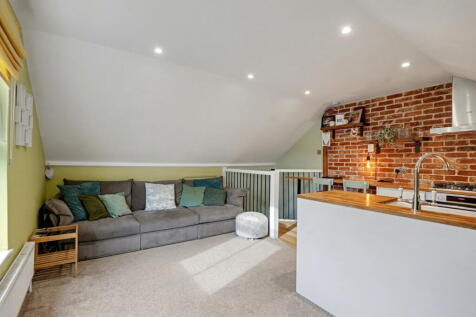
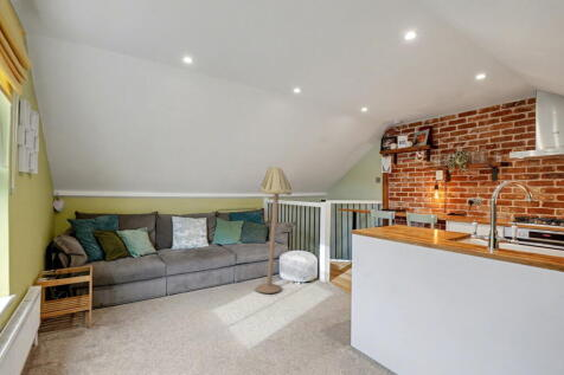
+ floor lamp (274, 226)
